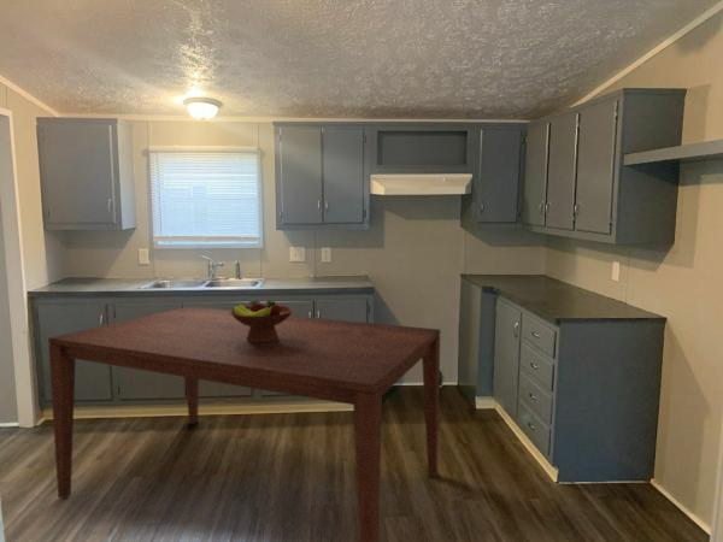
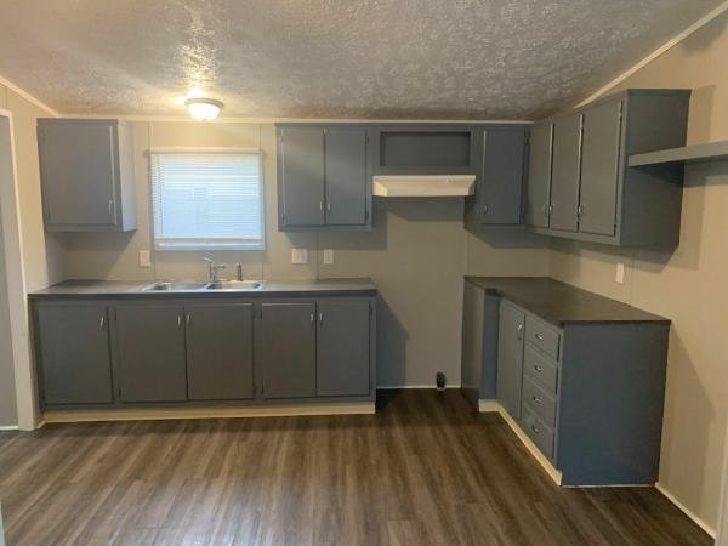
- fruit bowl (261, 318)
- dining table (254, 388)
